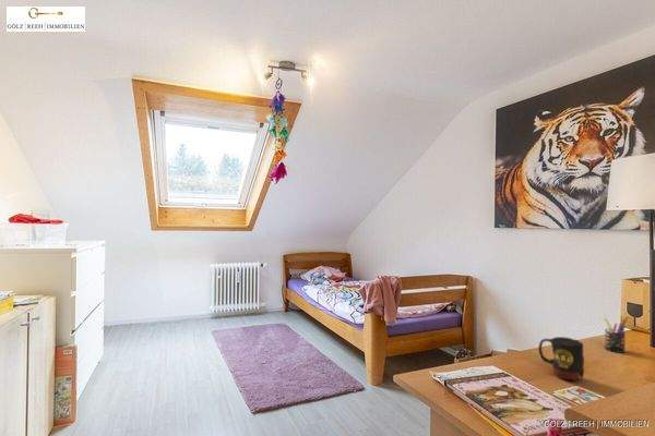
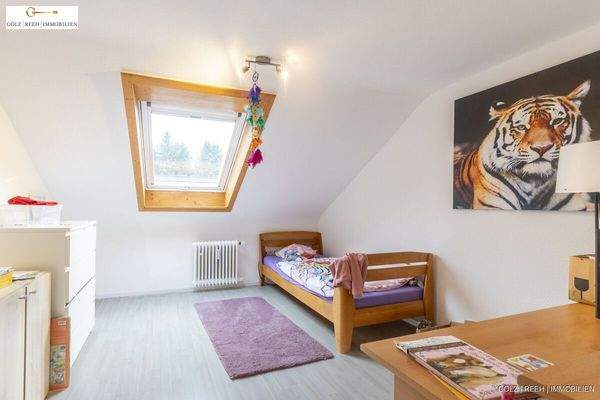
- pen holder (617, 334)
- mug (560, 356)
